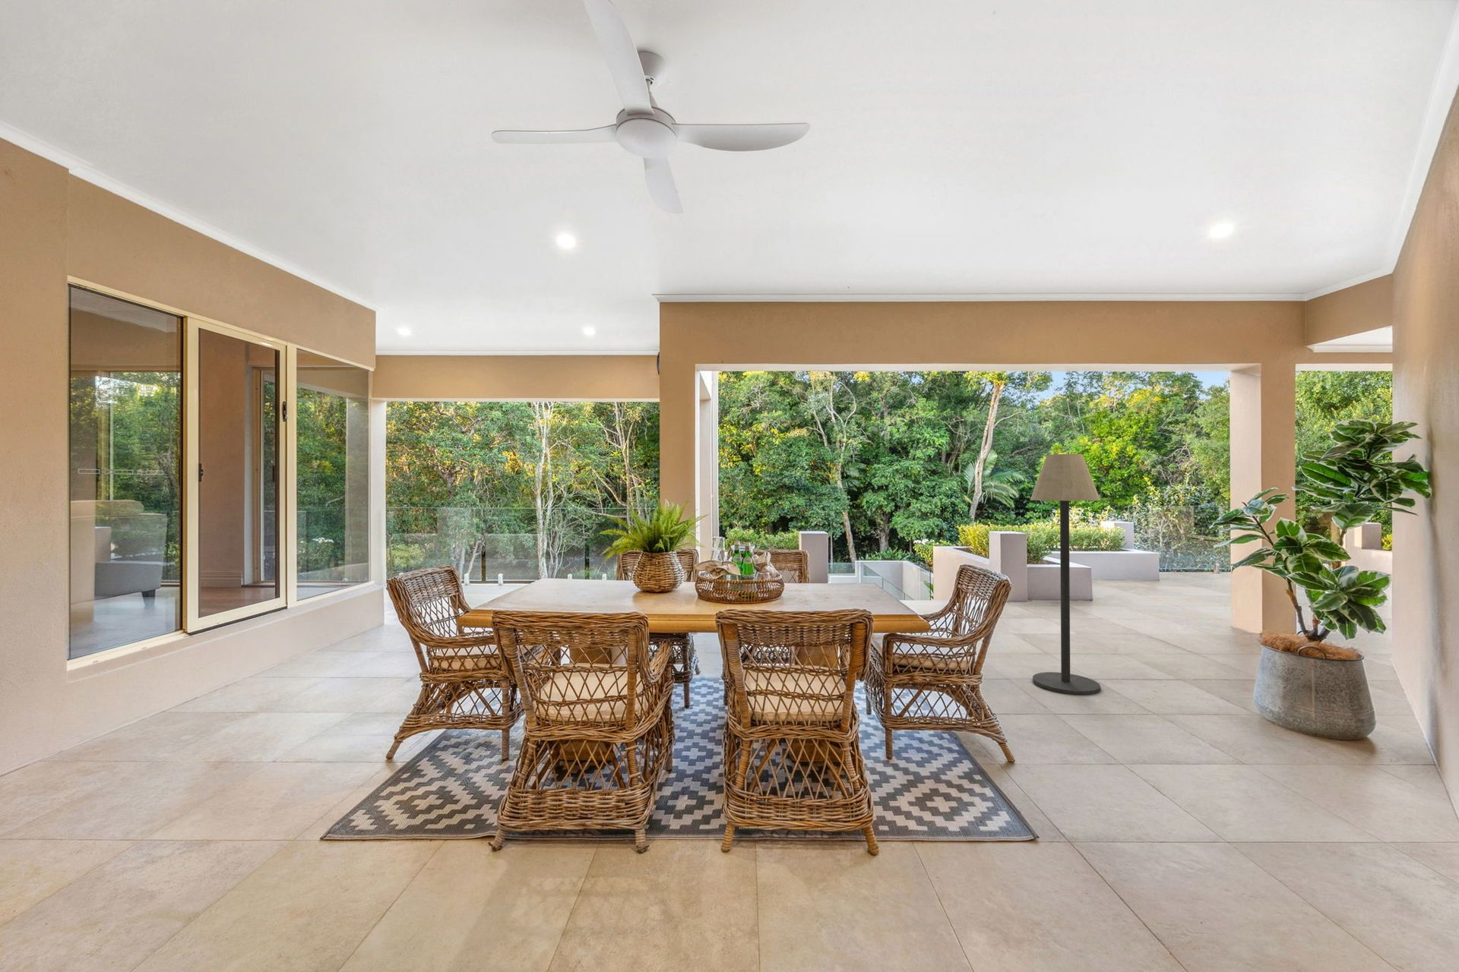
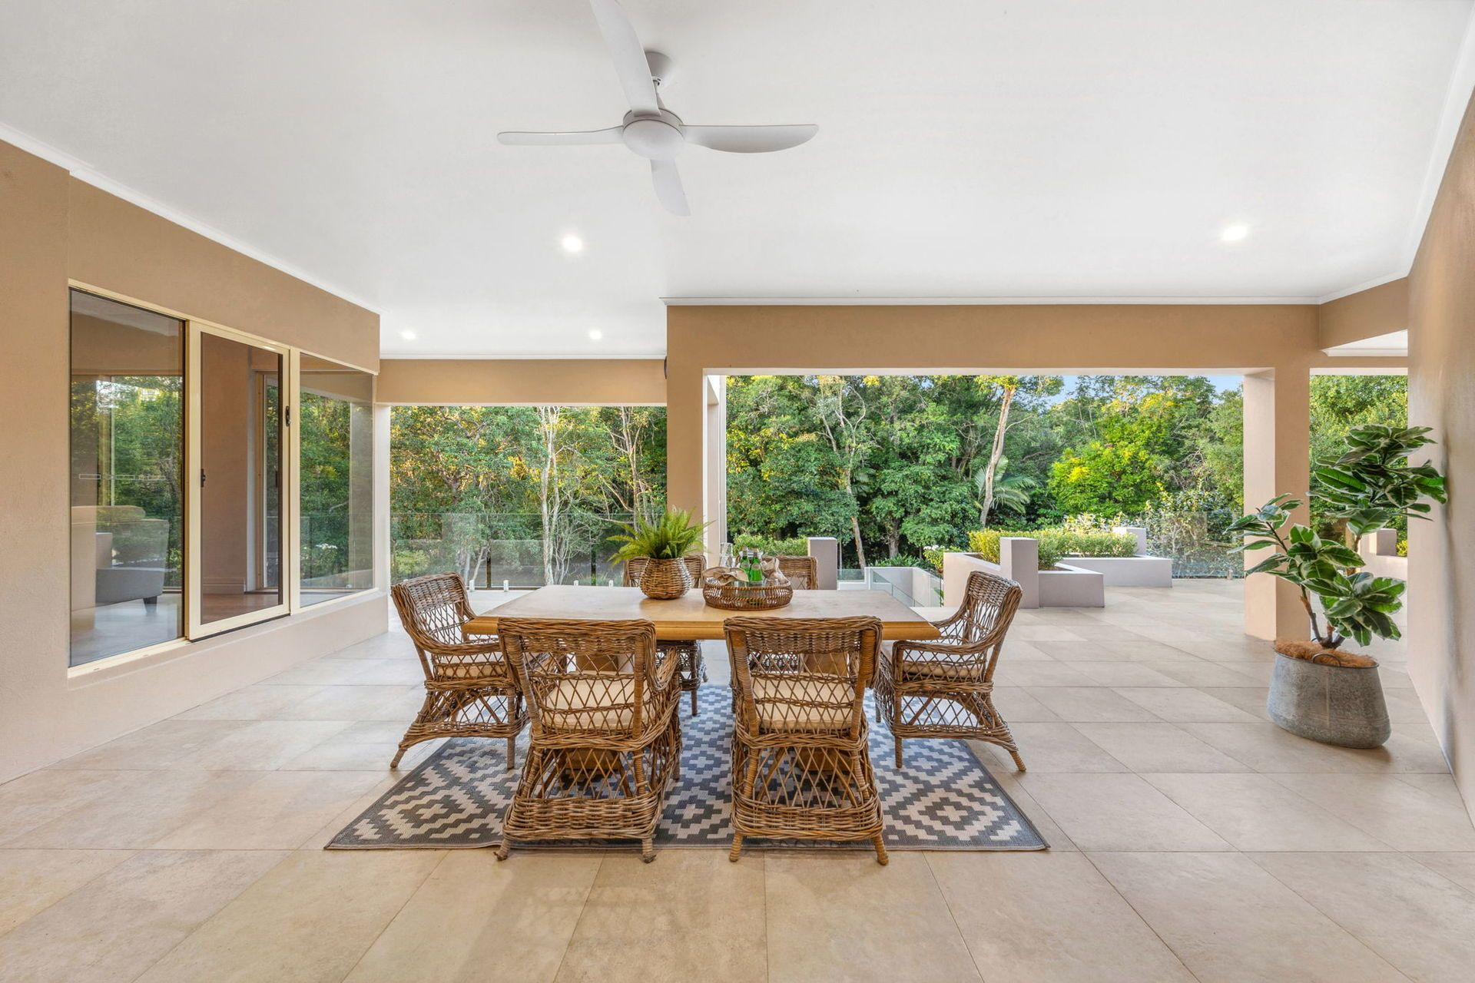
- floor lamp (1065, 568)
